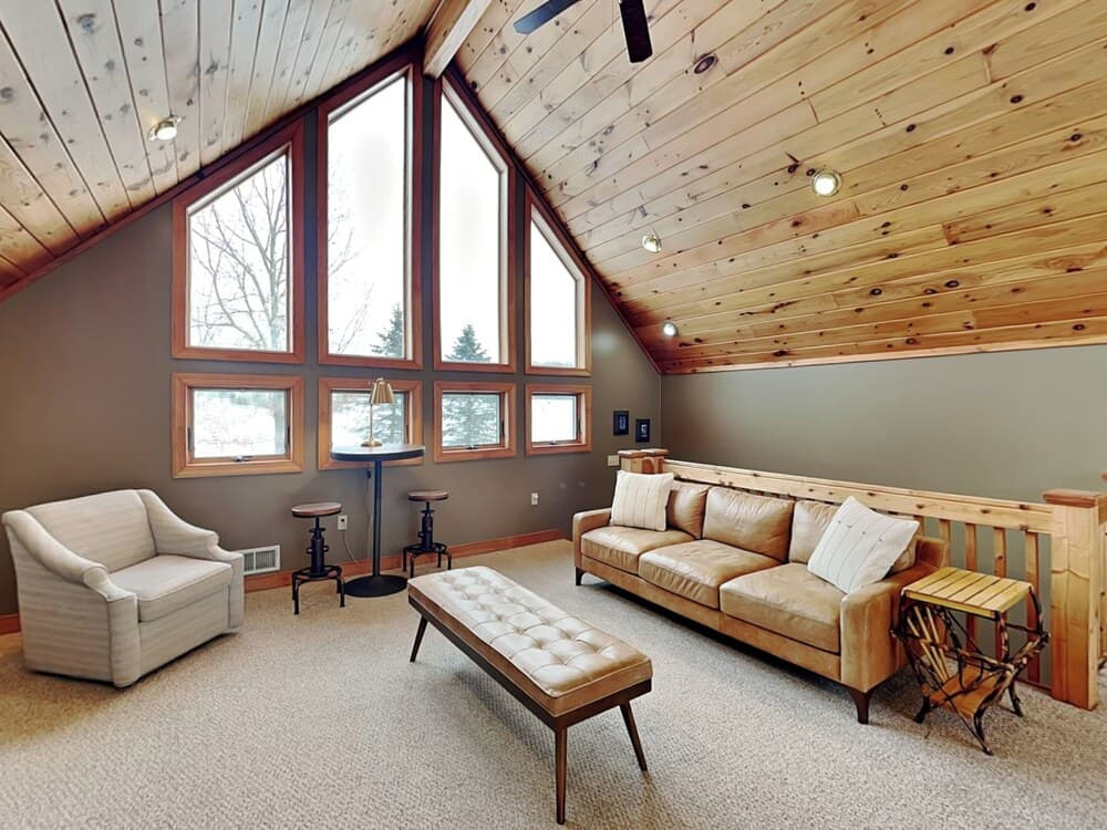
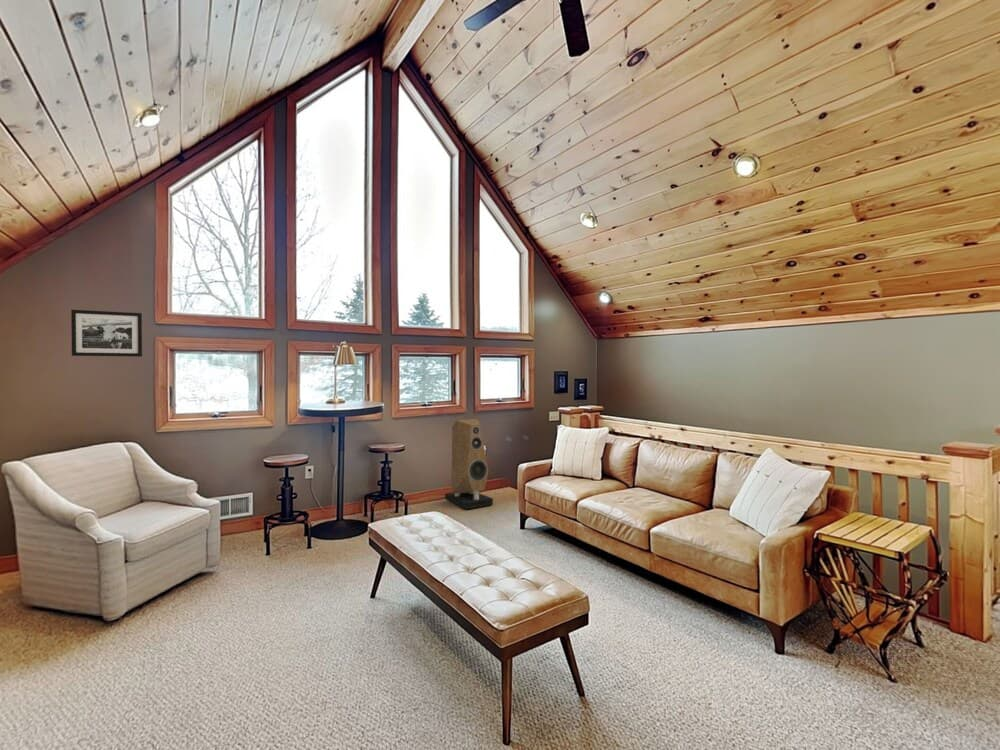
+ speaker (468, 460)
+ picture frame (107, 333)
